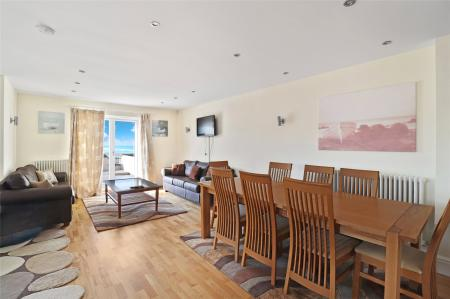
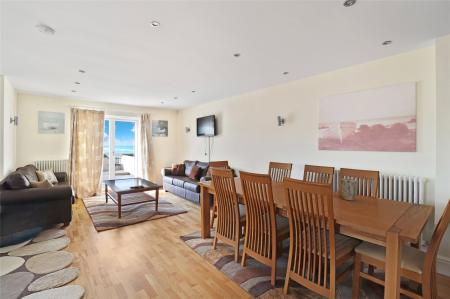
+ plant pot (348, 189)
